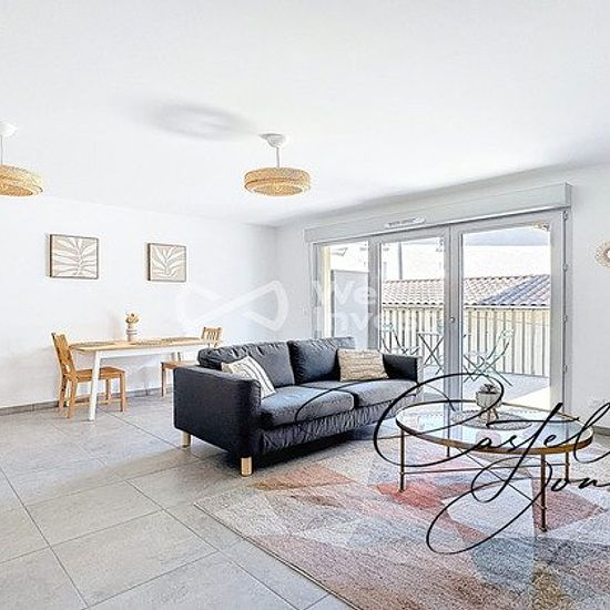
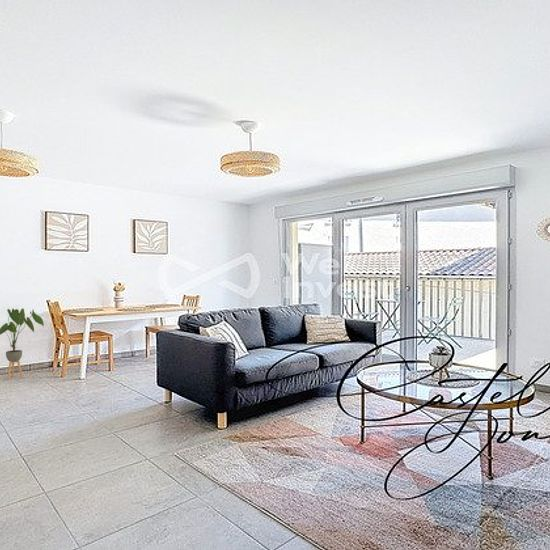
+ house plant (15, 342)
